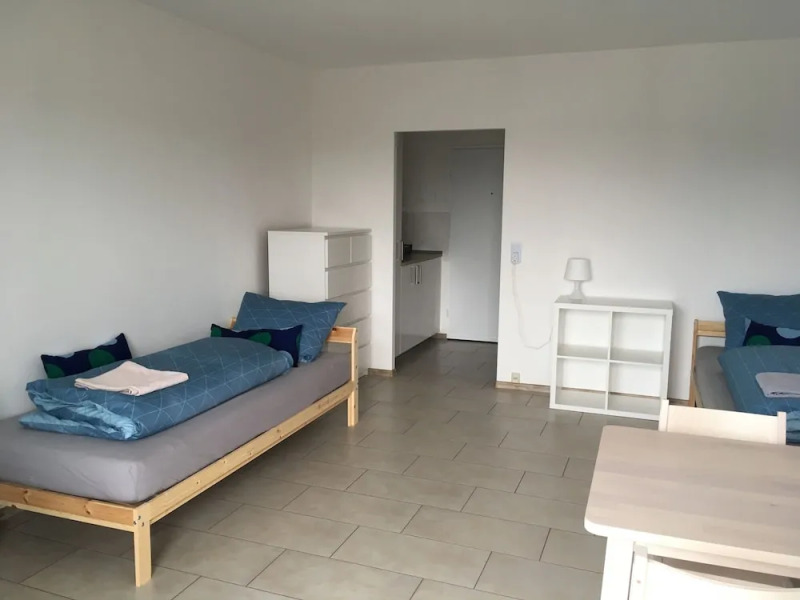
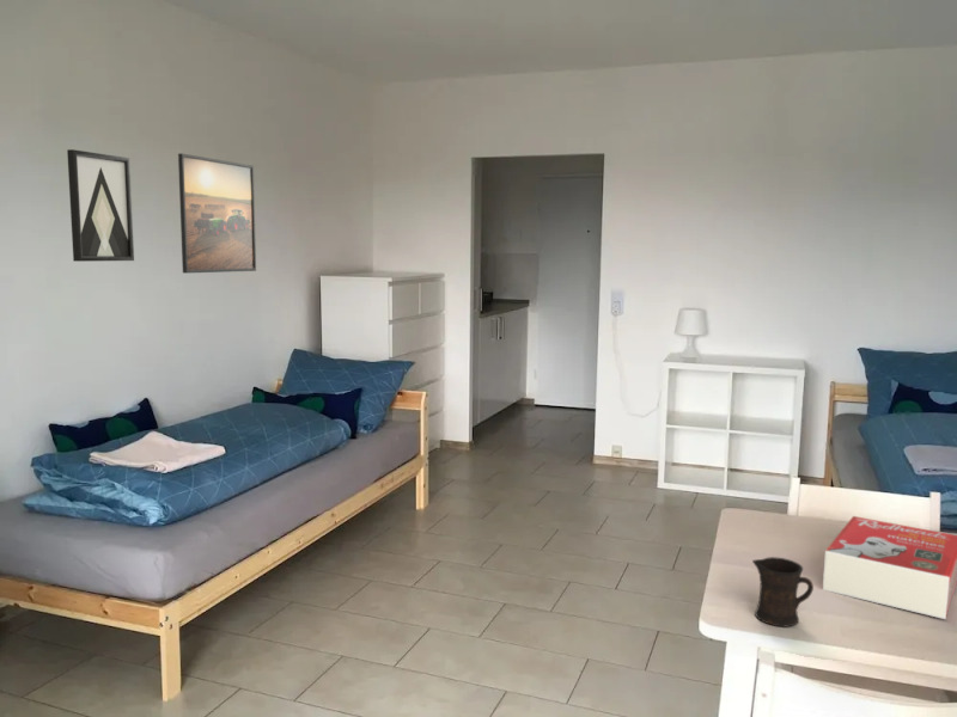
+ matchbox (894, 562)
+ mug (780, 592)
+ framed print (219, 216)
+ wall art (102, 208)
